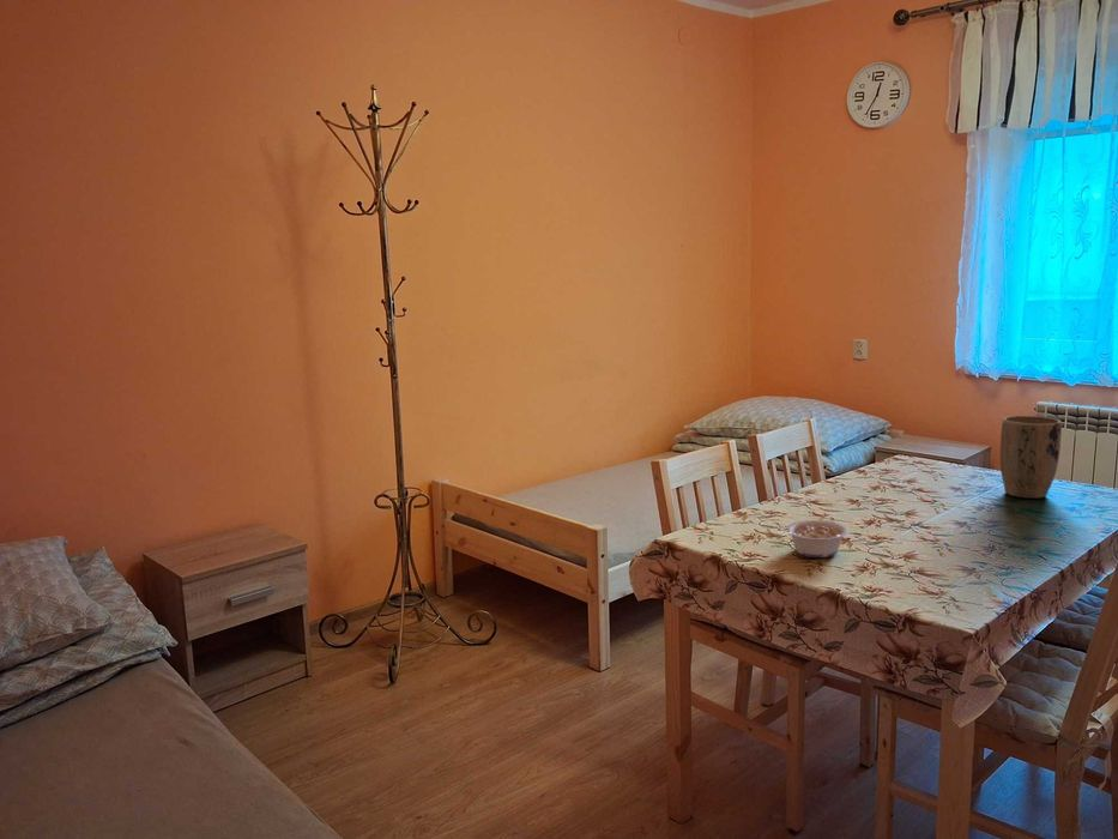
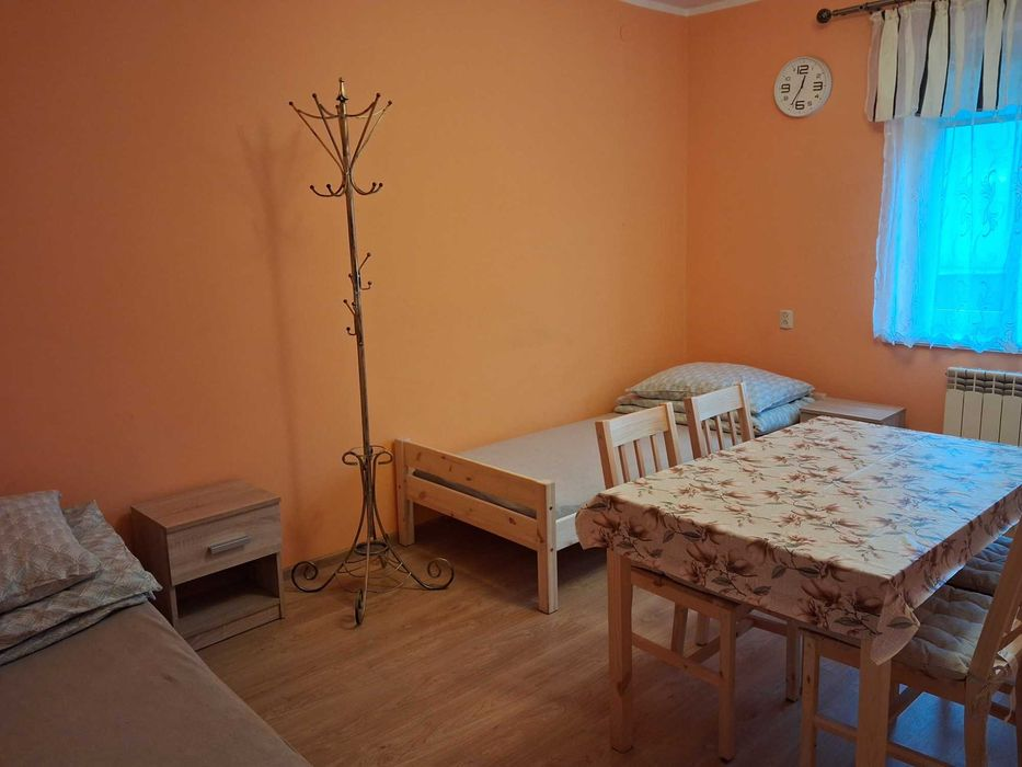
- legume (815, 538)
- plant pot (1028, 457)
